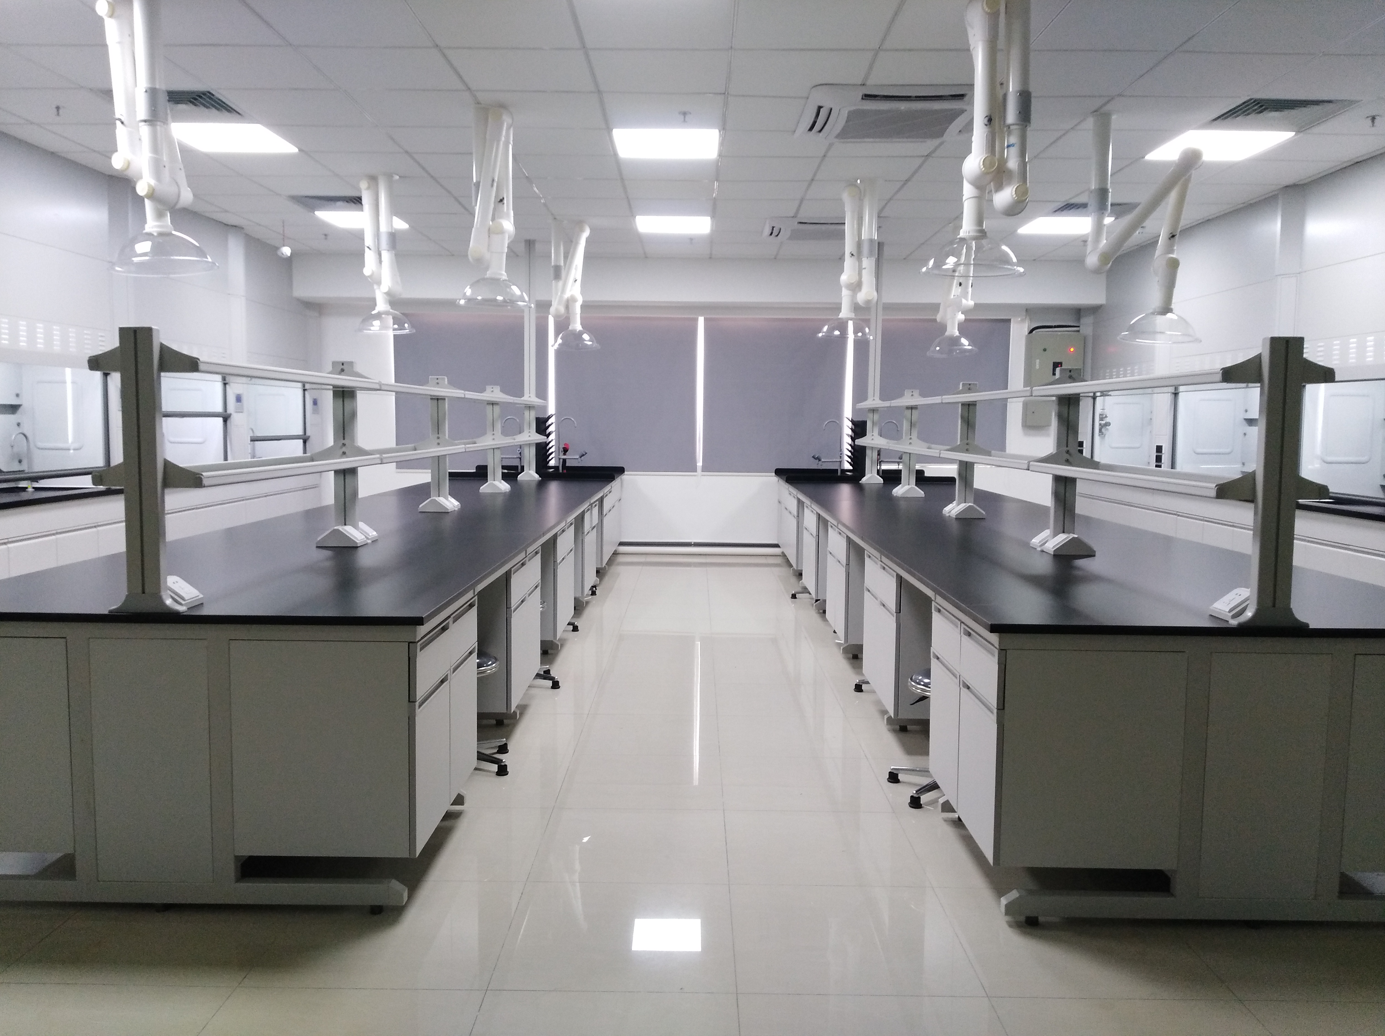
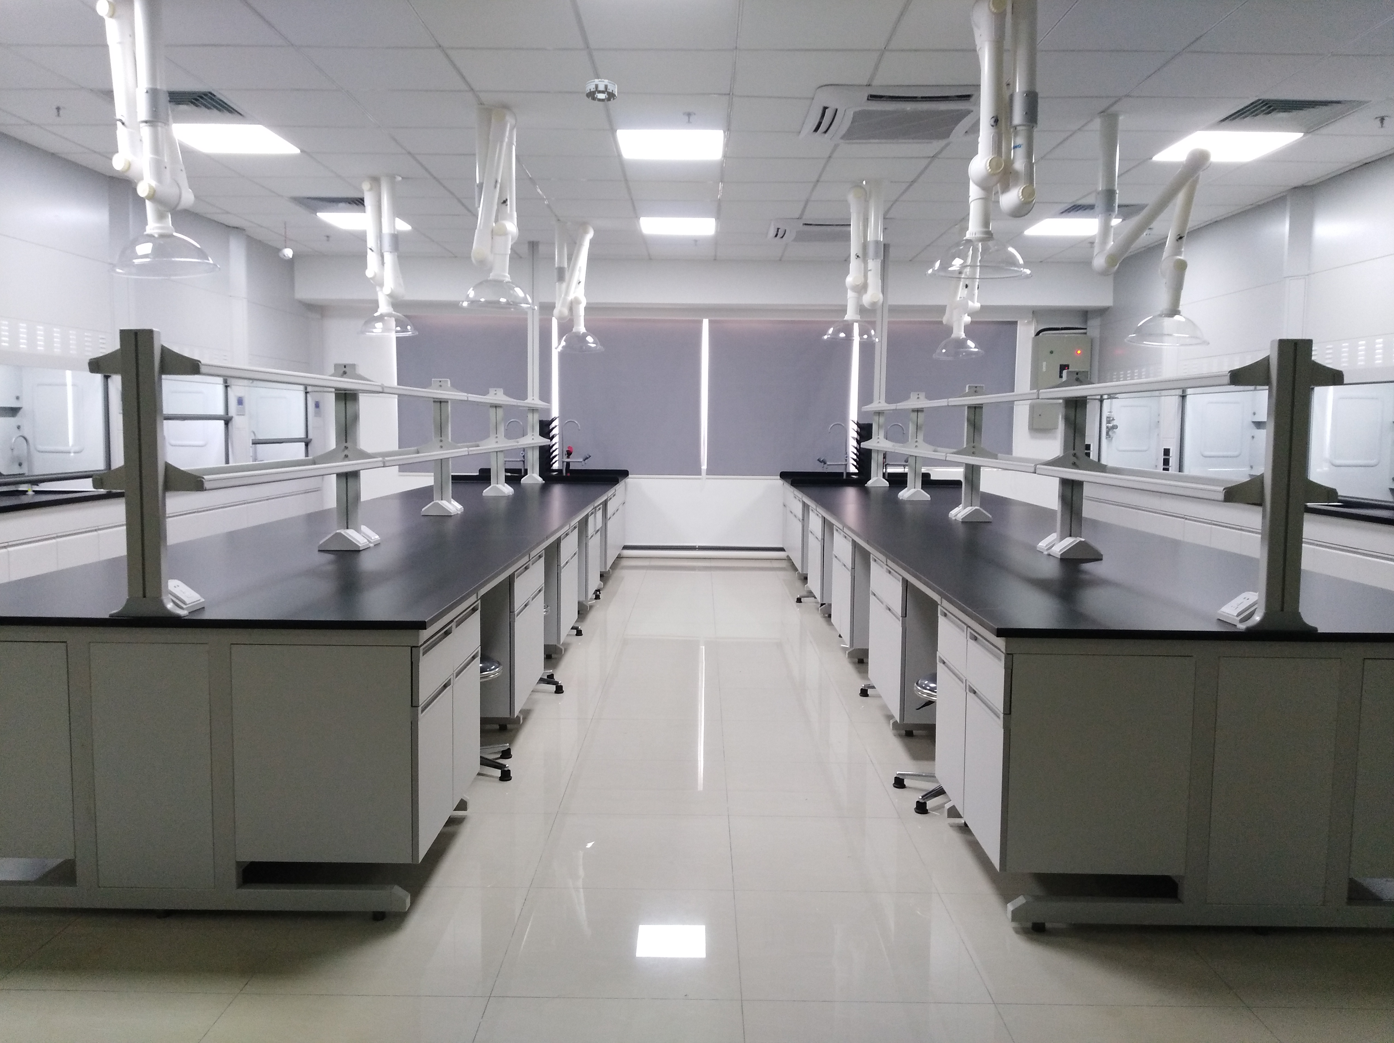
+ smoke detector (601, 90)
